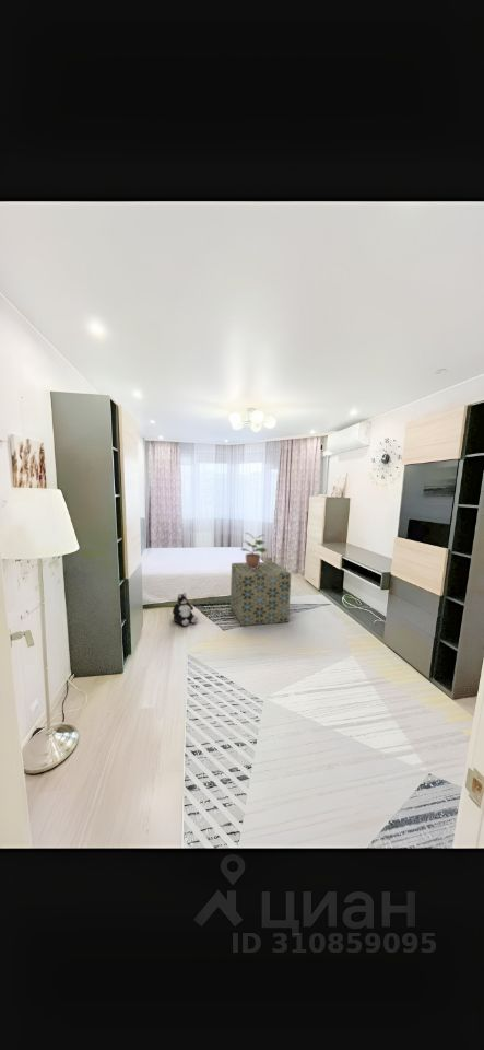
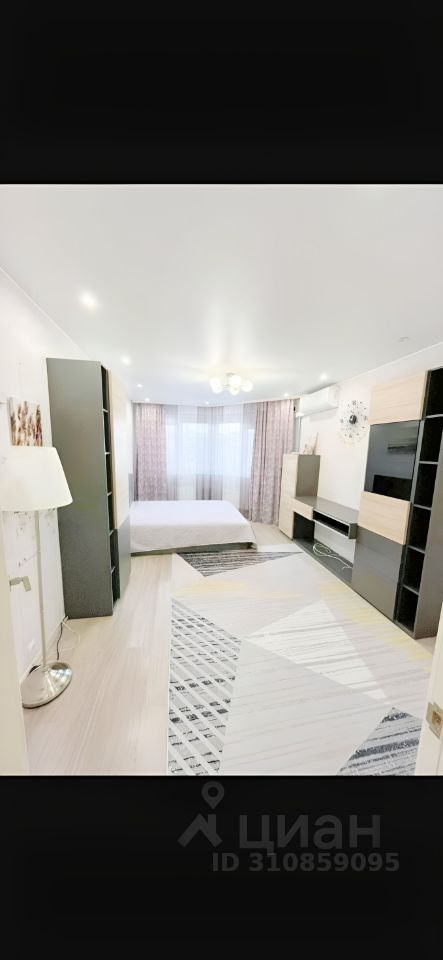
- storage ottoman (258, 591)
- plush toy (184, 608)
- potted plant (255, 549)
